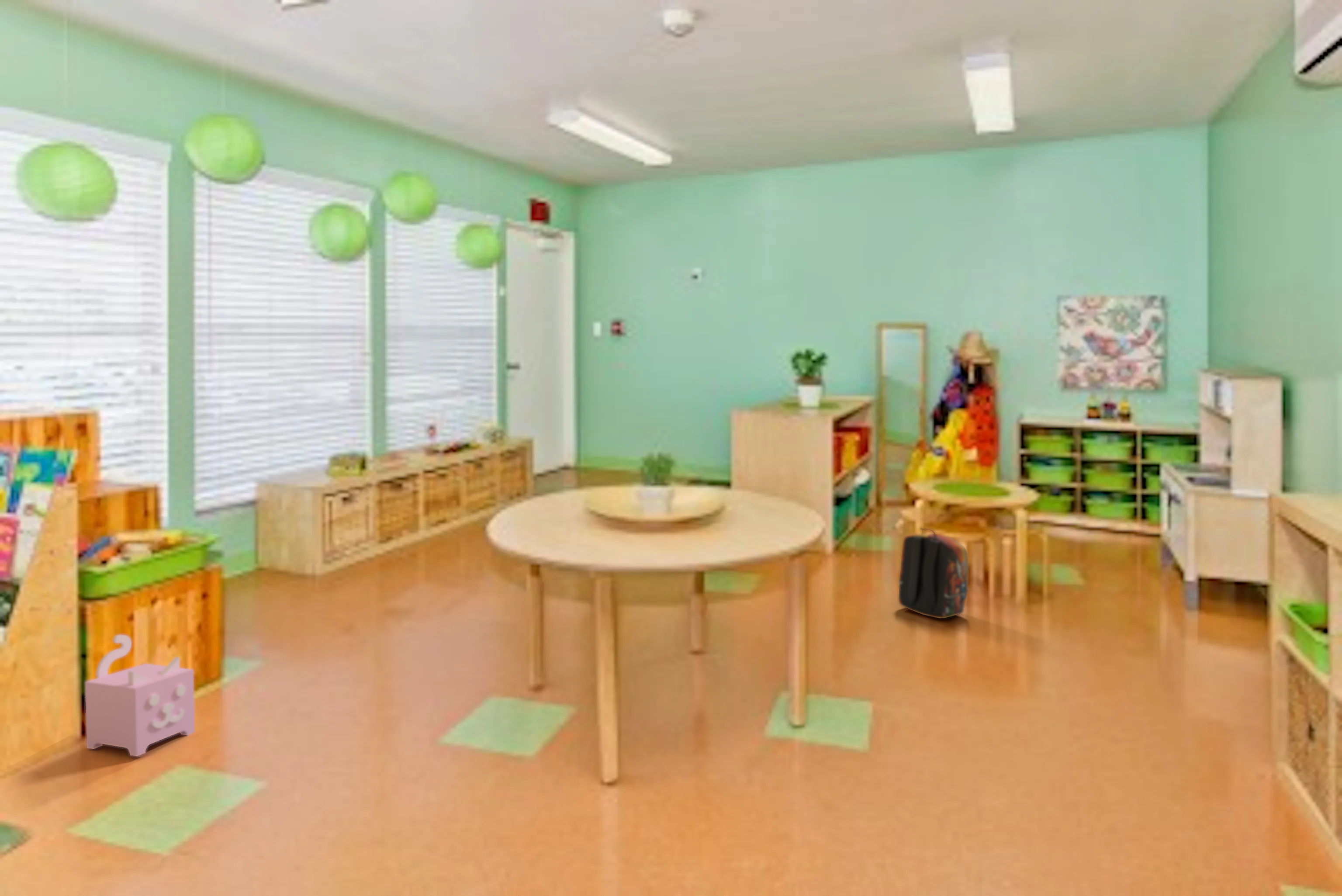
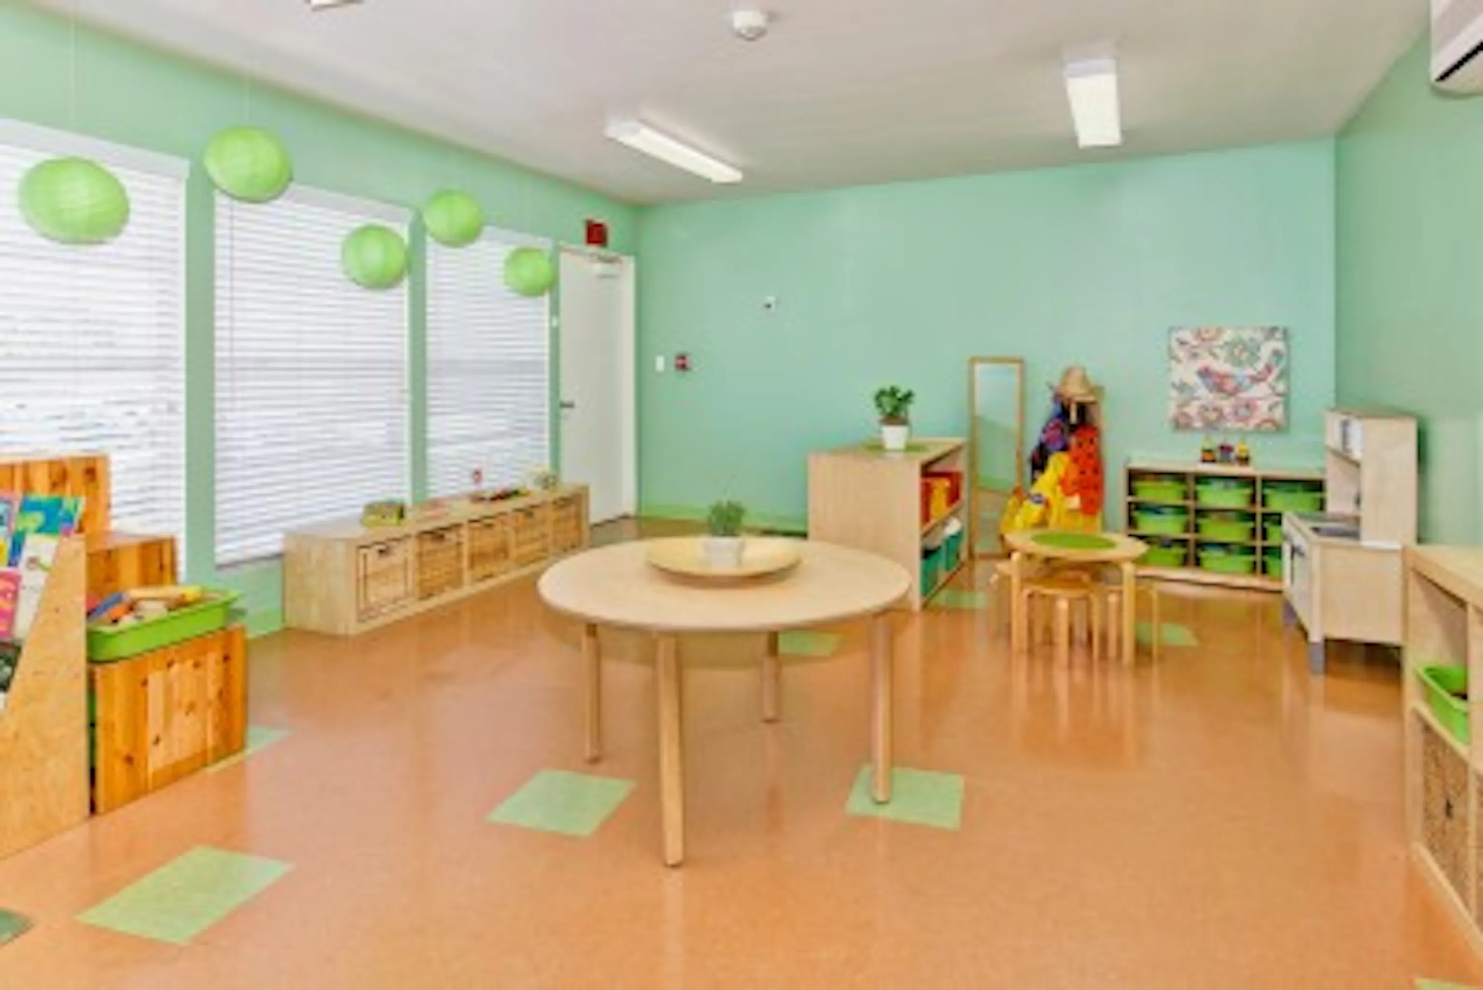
- backpack (931, 570)
- toy box (141, 690)
